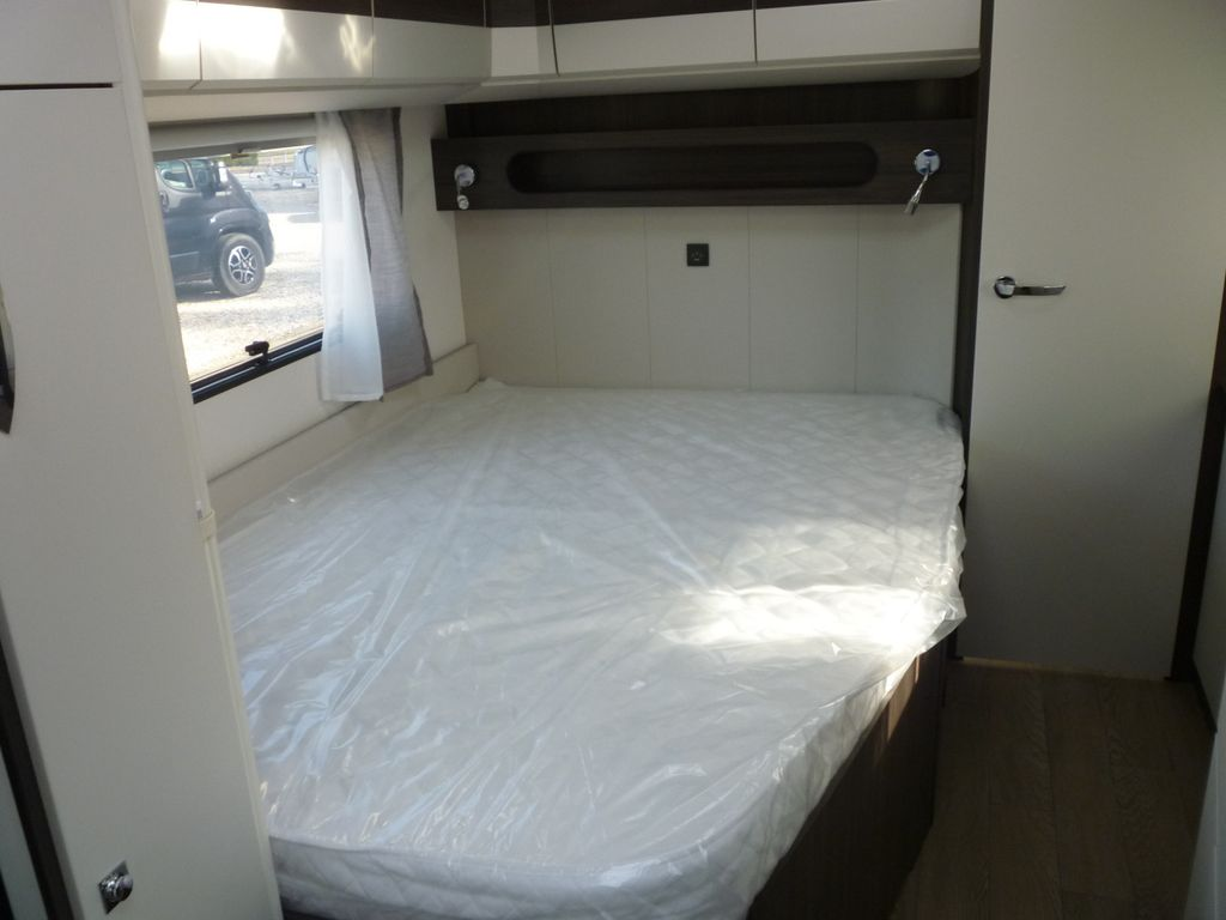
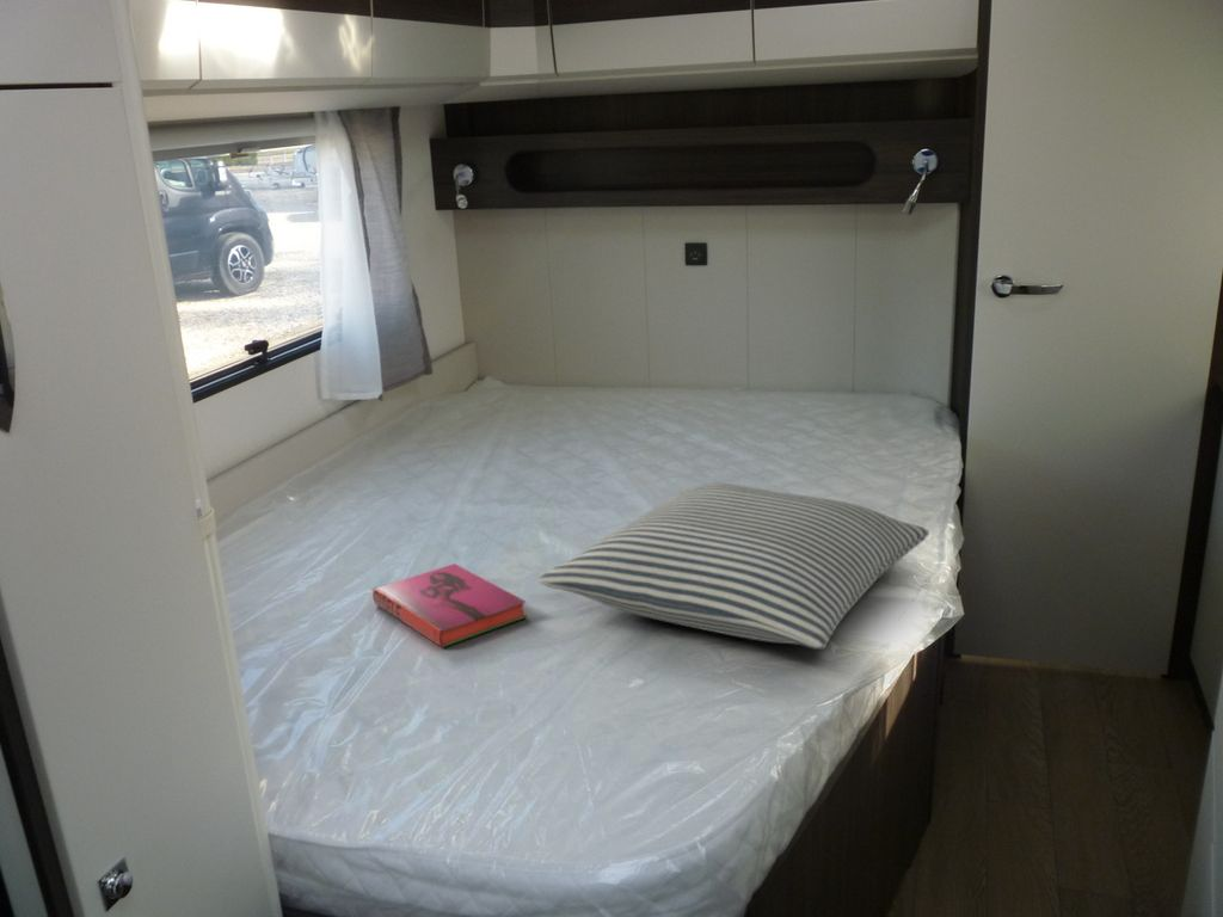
+ hardback book (448, 603)
+ pillow (742, 555)
